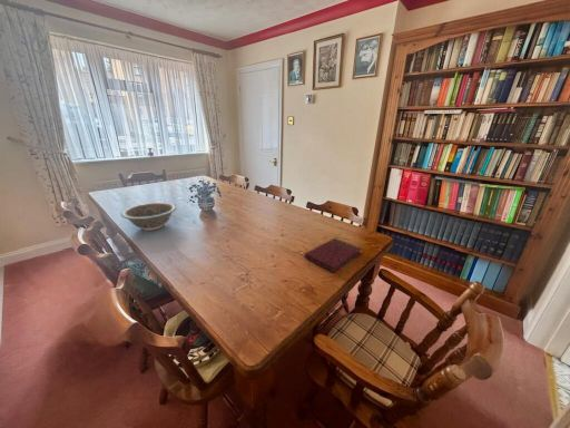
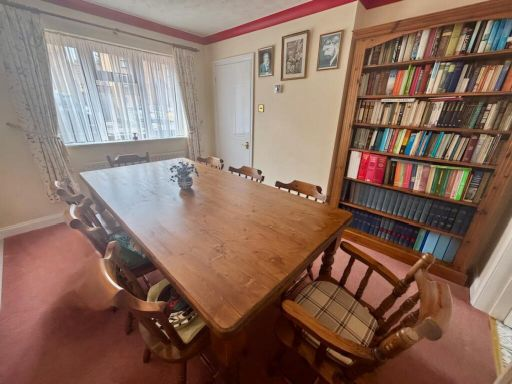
- book (333, 252)
- bowl (151, 217)
